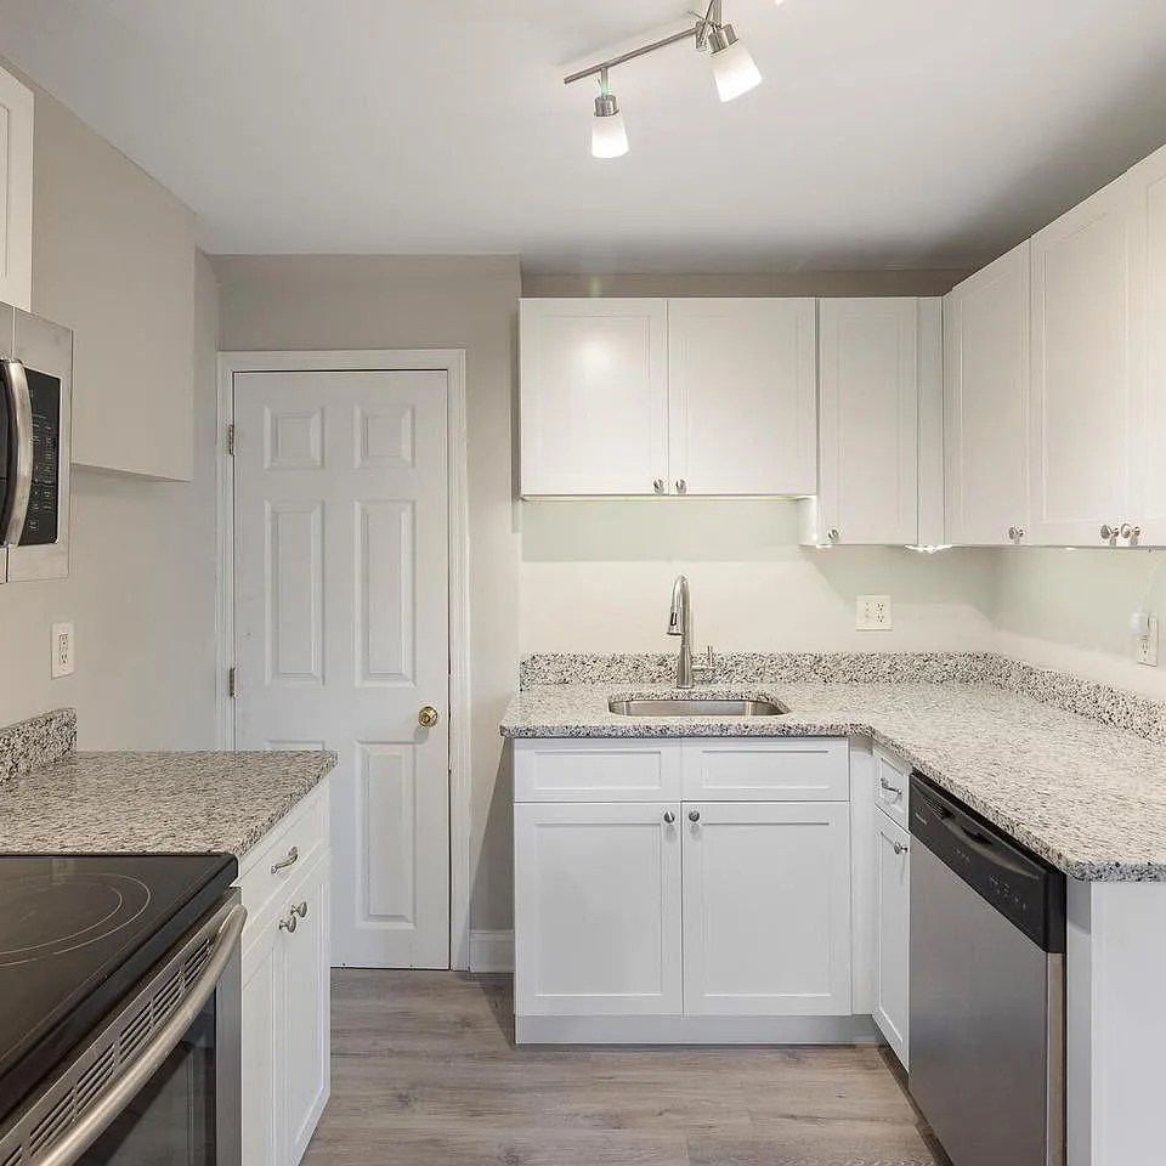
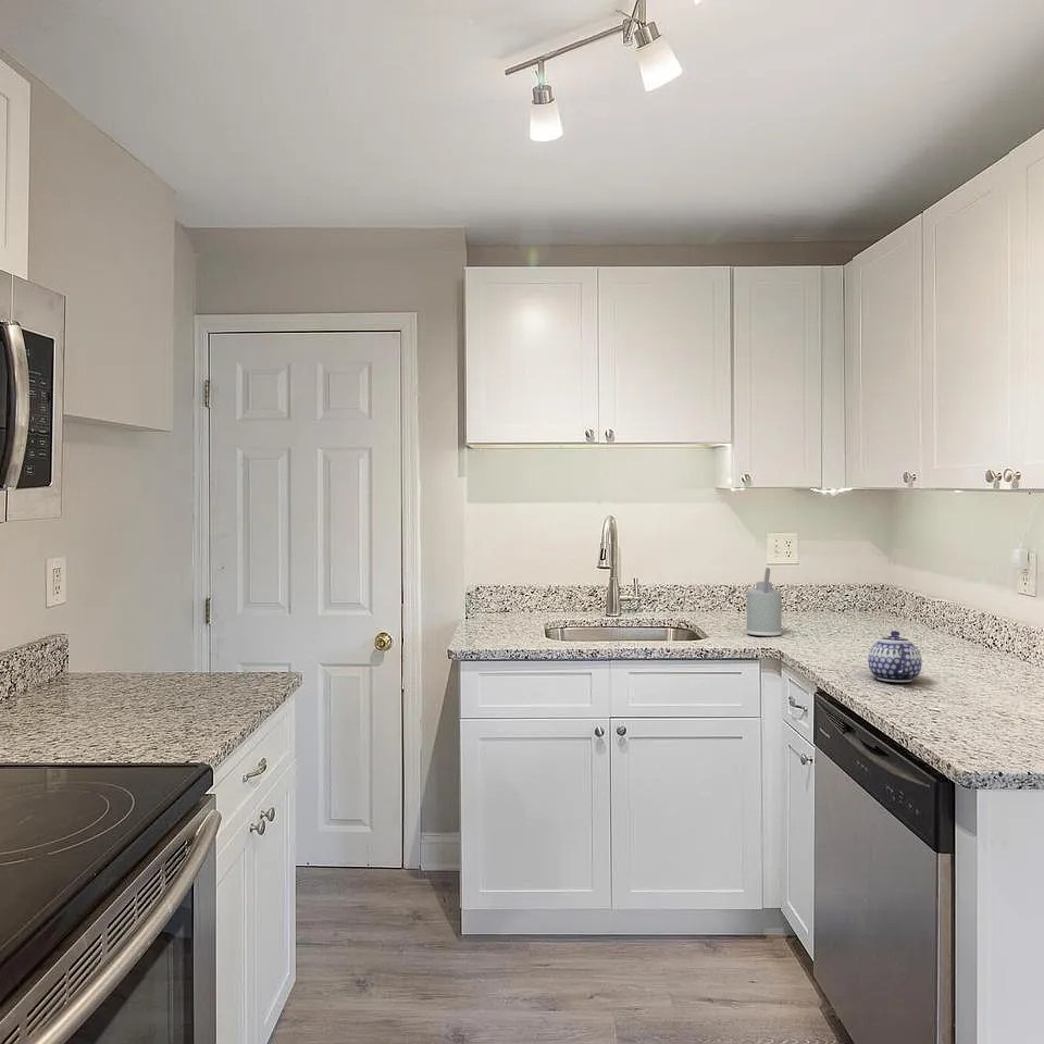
+ teapot (894, 655)
+ soap dispenser (765, 600)
